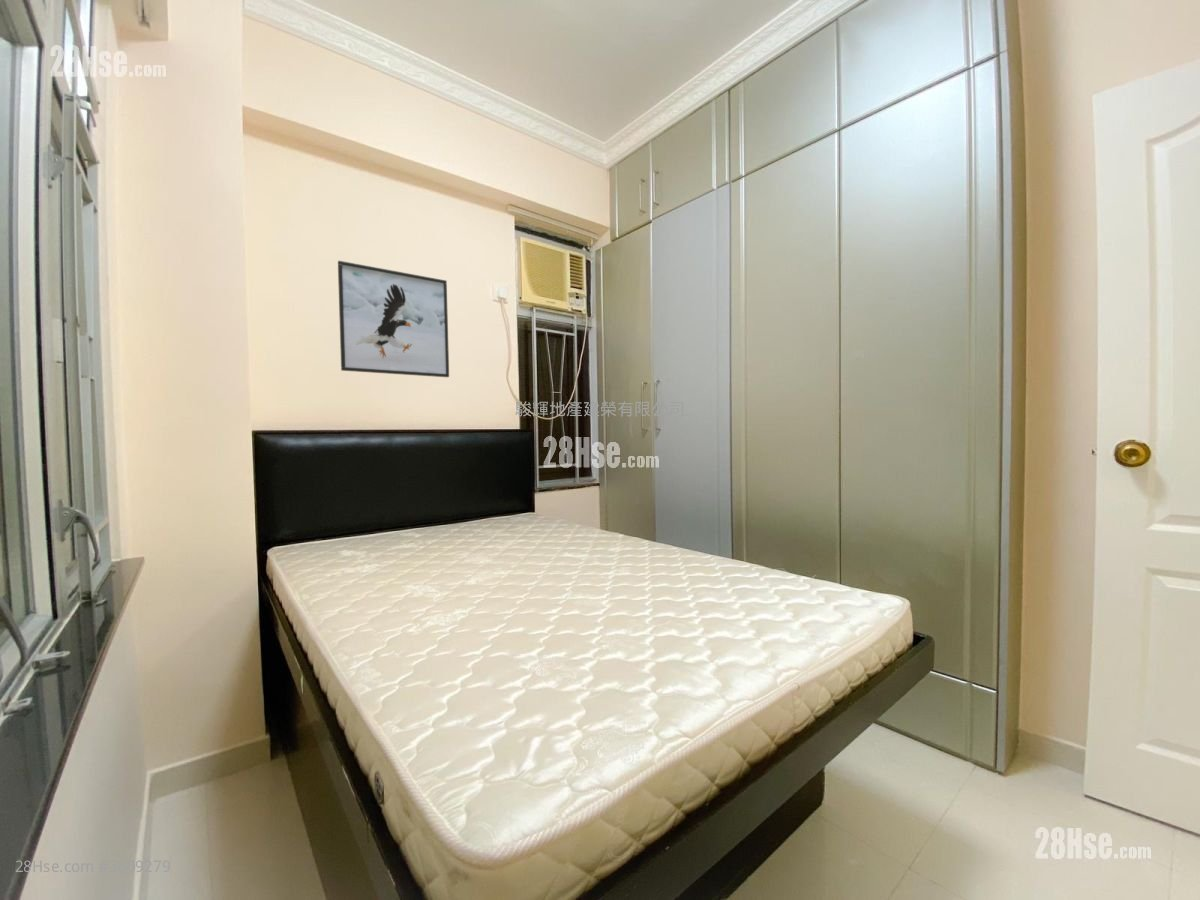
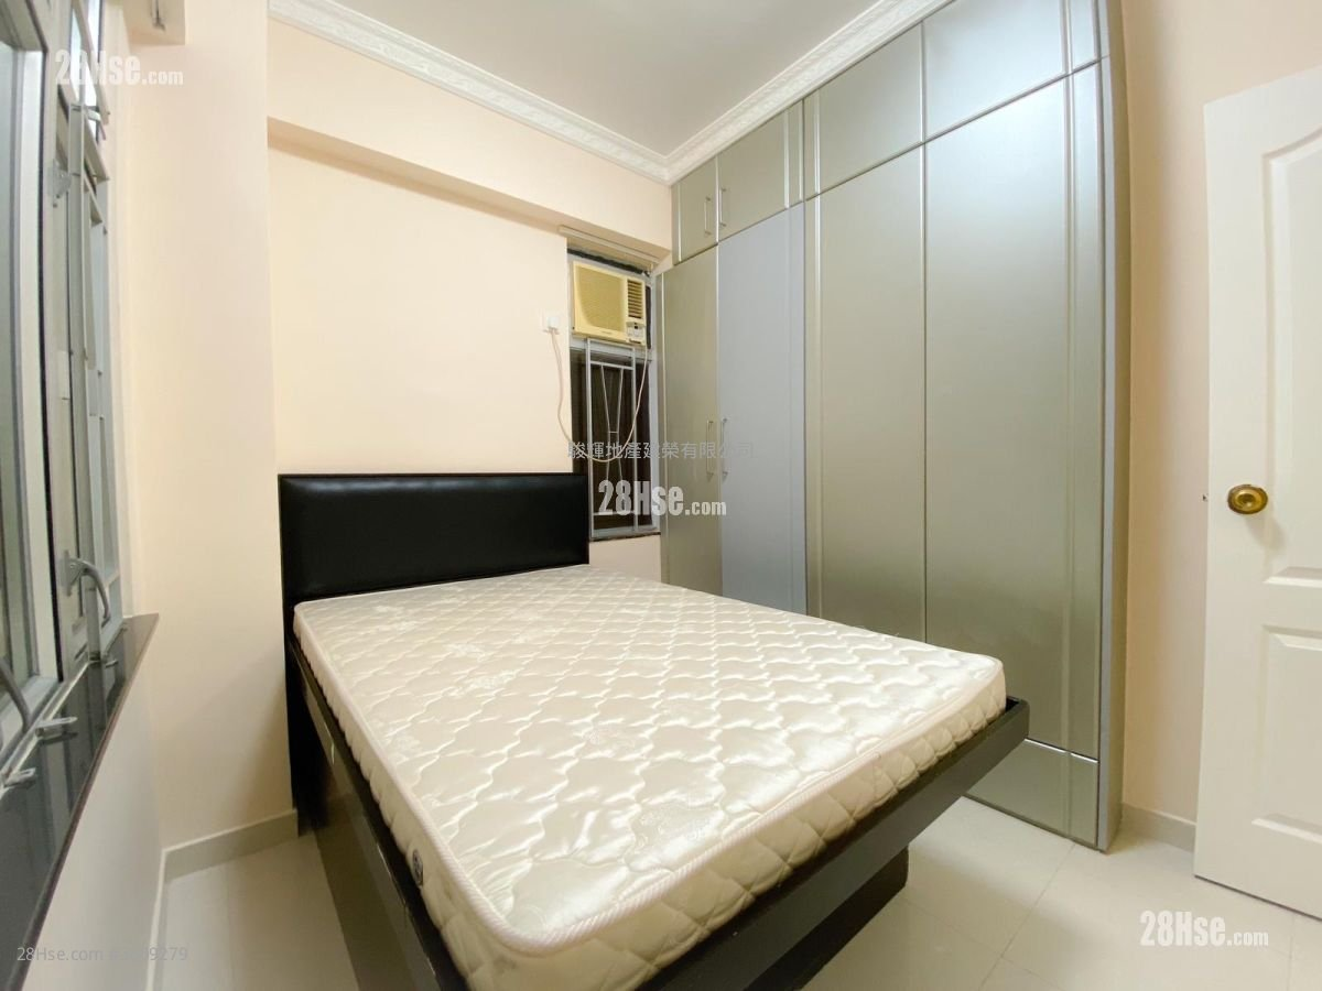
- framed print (397, 322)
